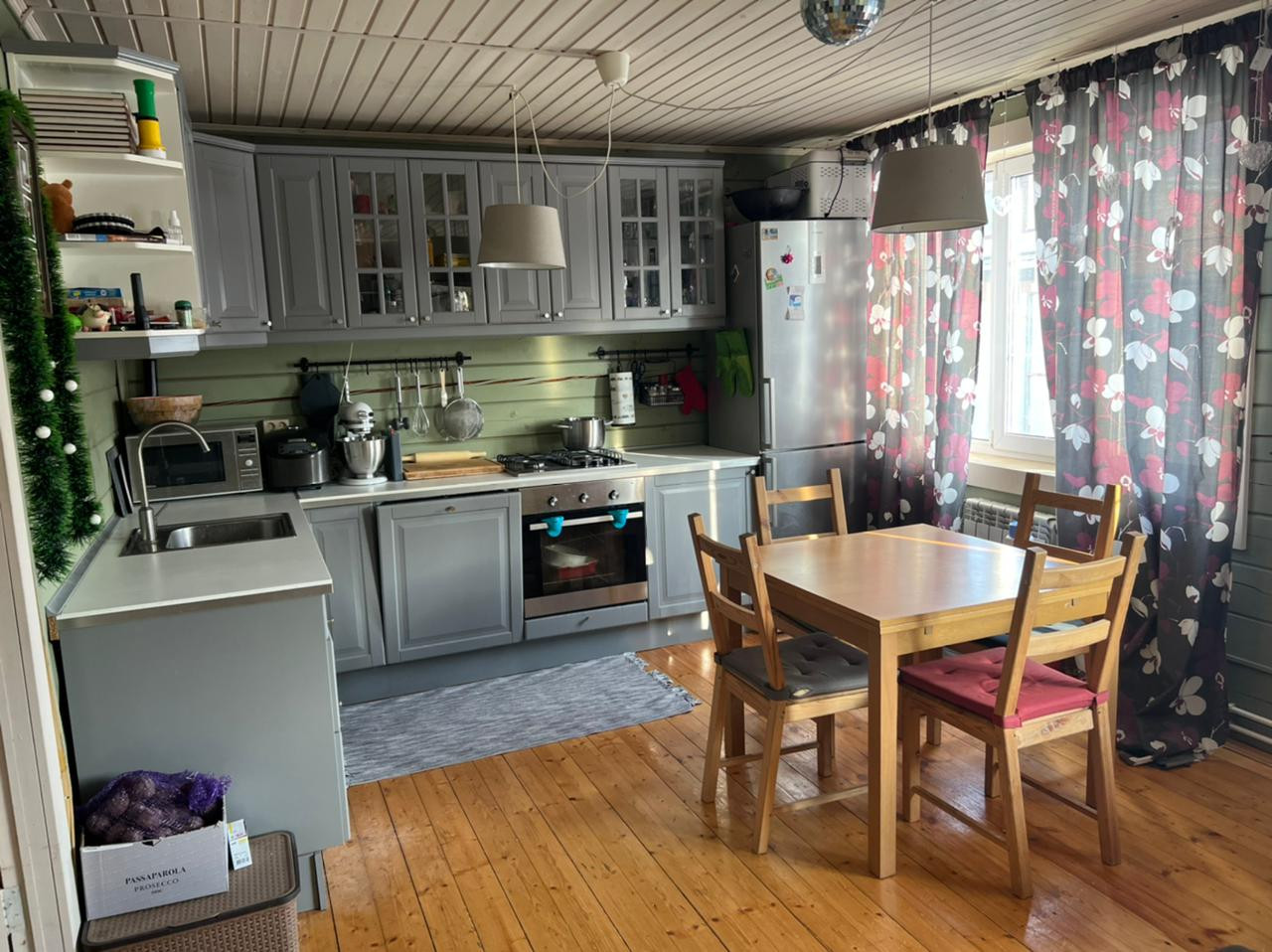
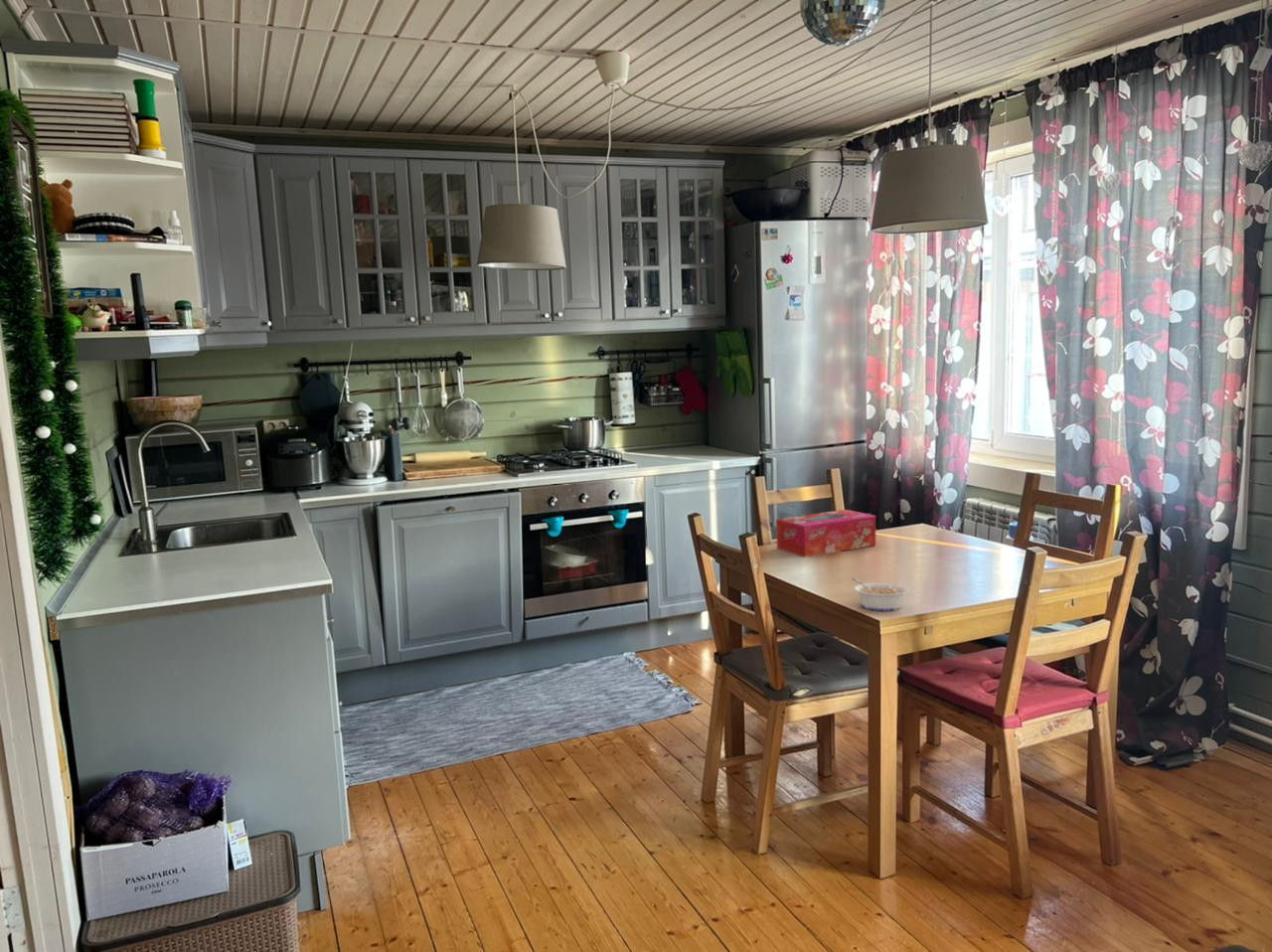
+ tissue box (826, 532)
+ legume (878, 595)
